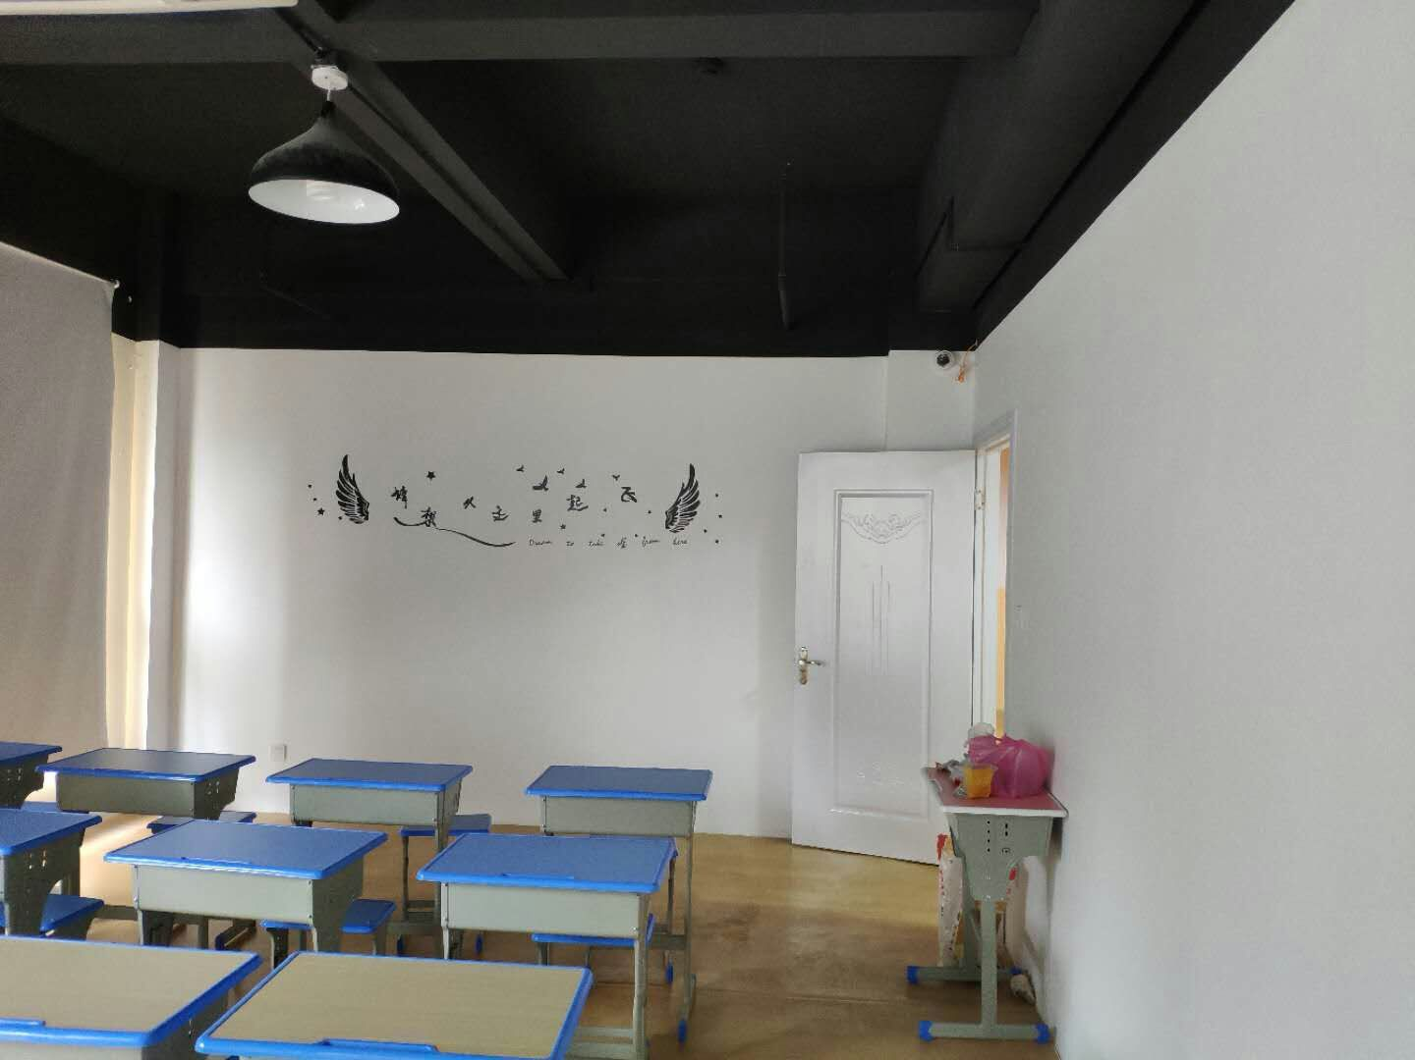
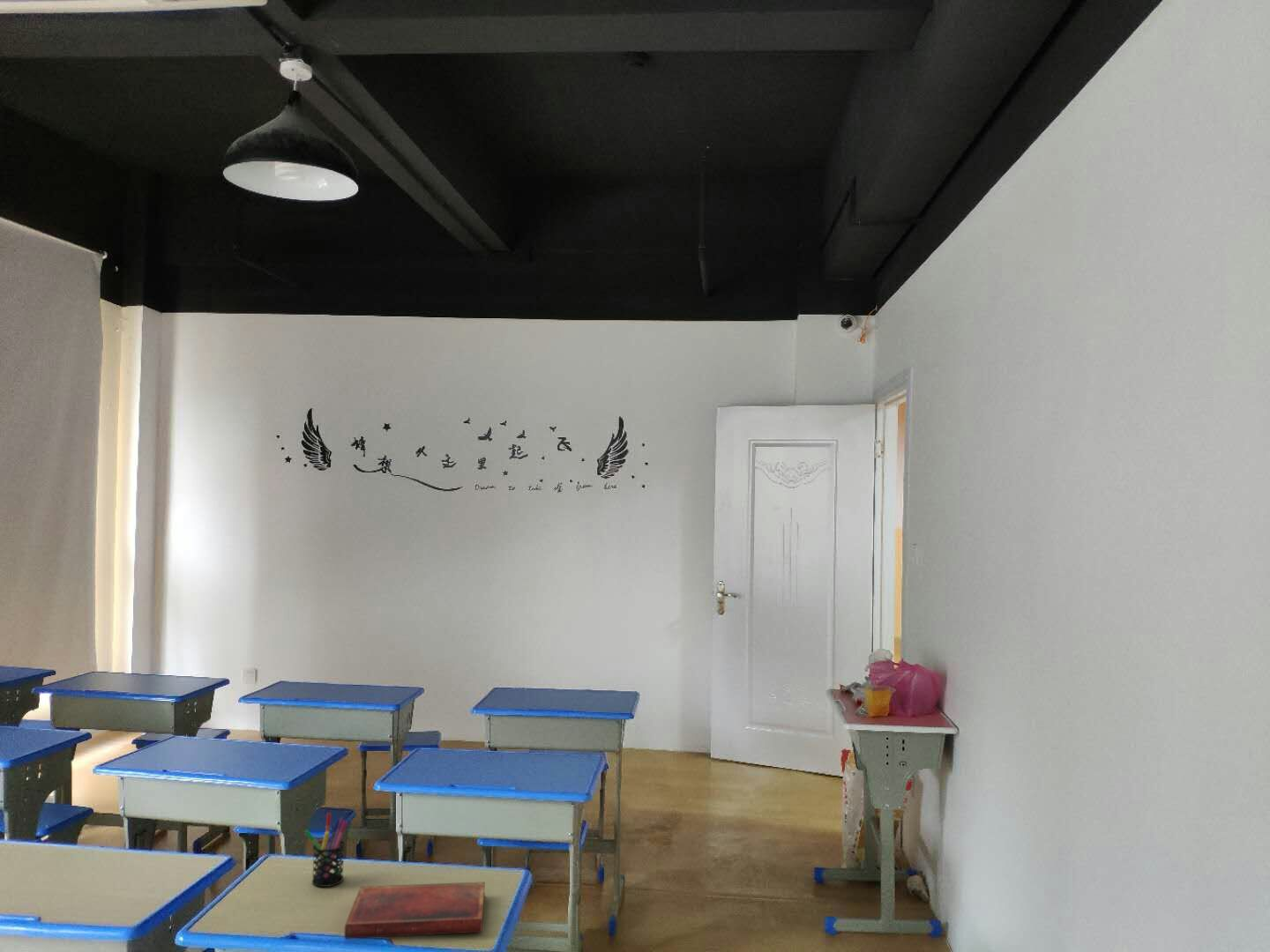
+ diary (418, 909)
+ pen holder (325, 849)
